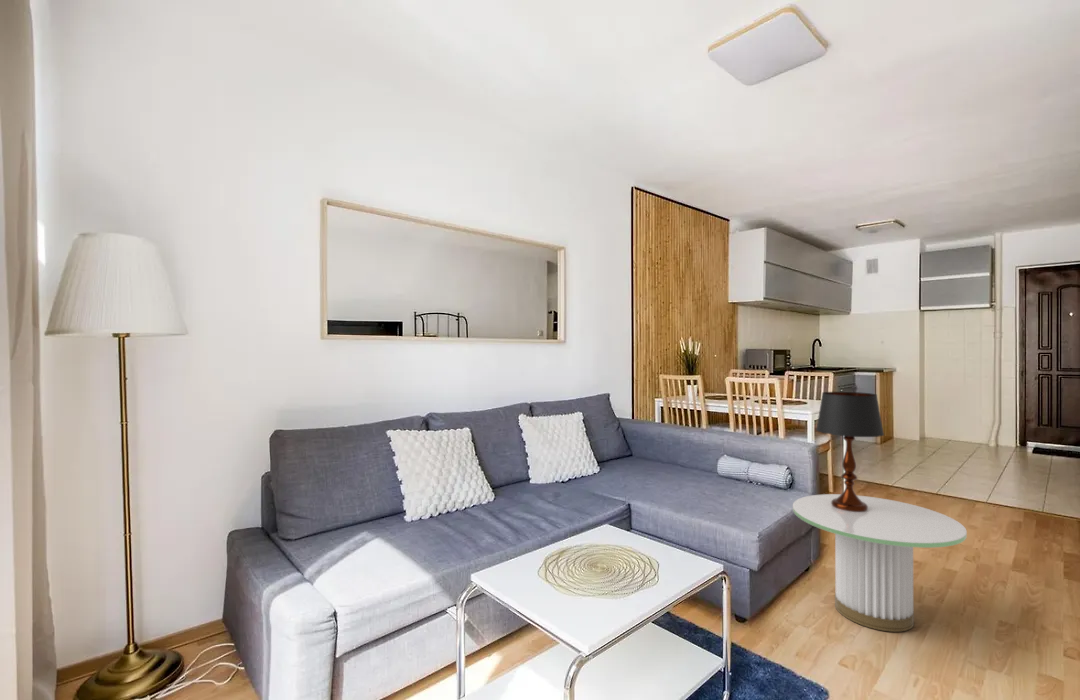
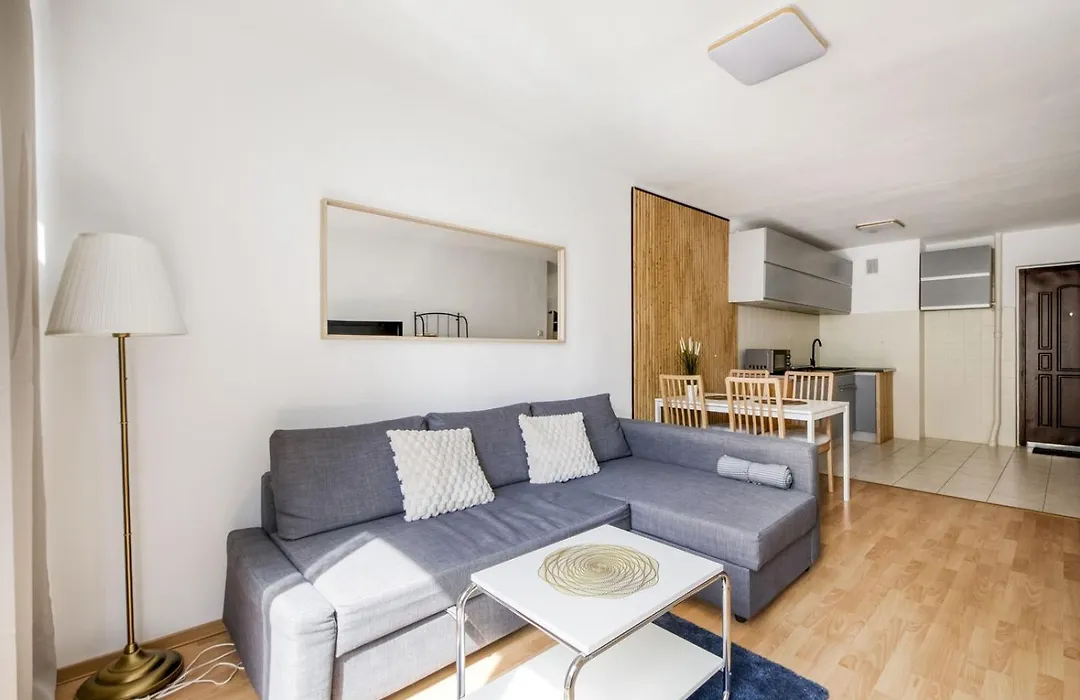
- table lamp (849, 449)
- side table (872, 564)
